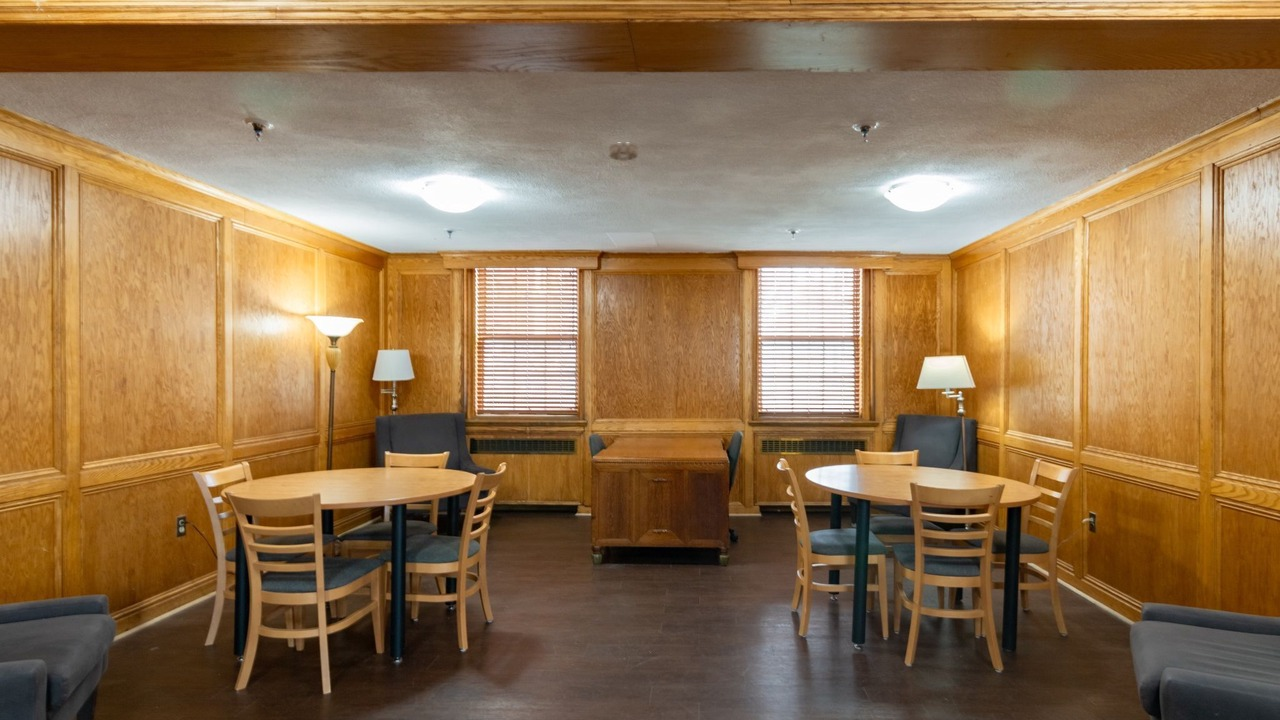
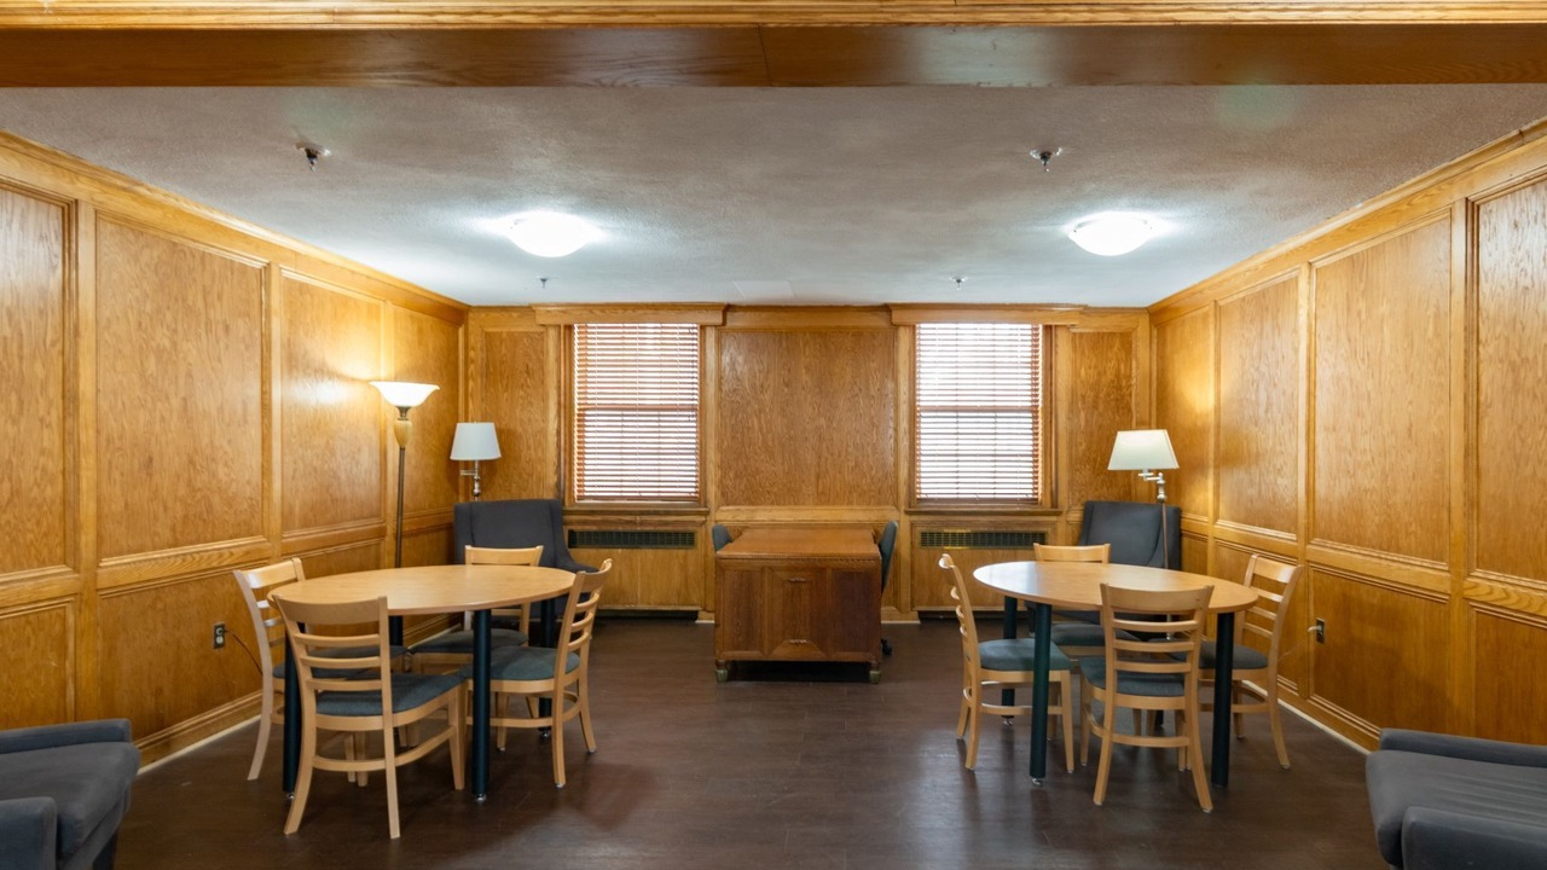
- smoke detector (623, 150)
